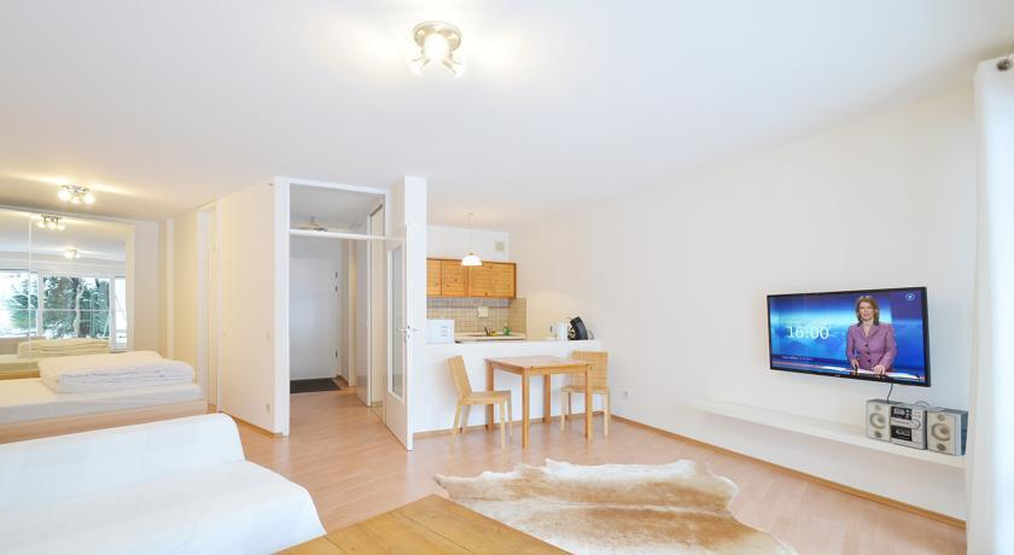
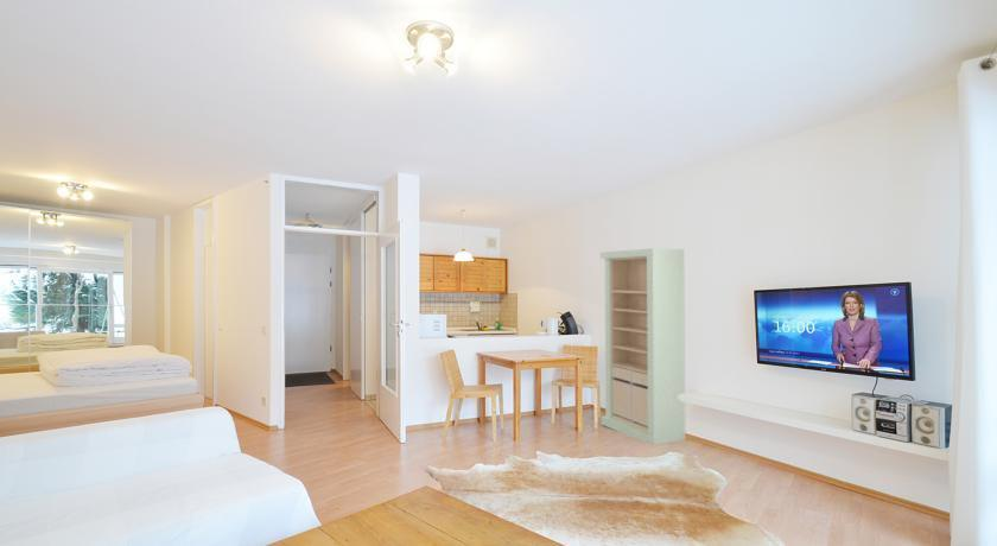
+ storage cabinet (640, 341)
